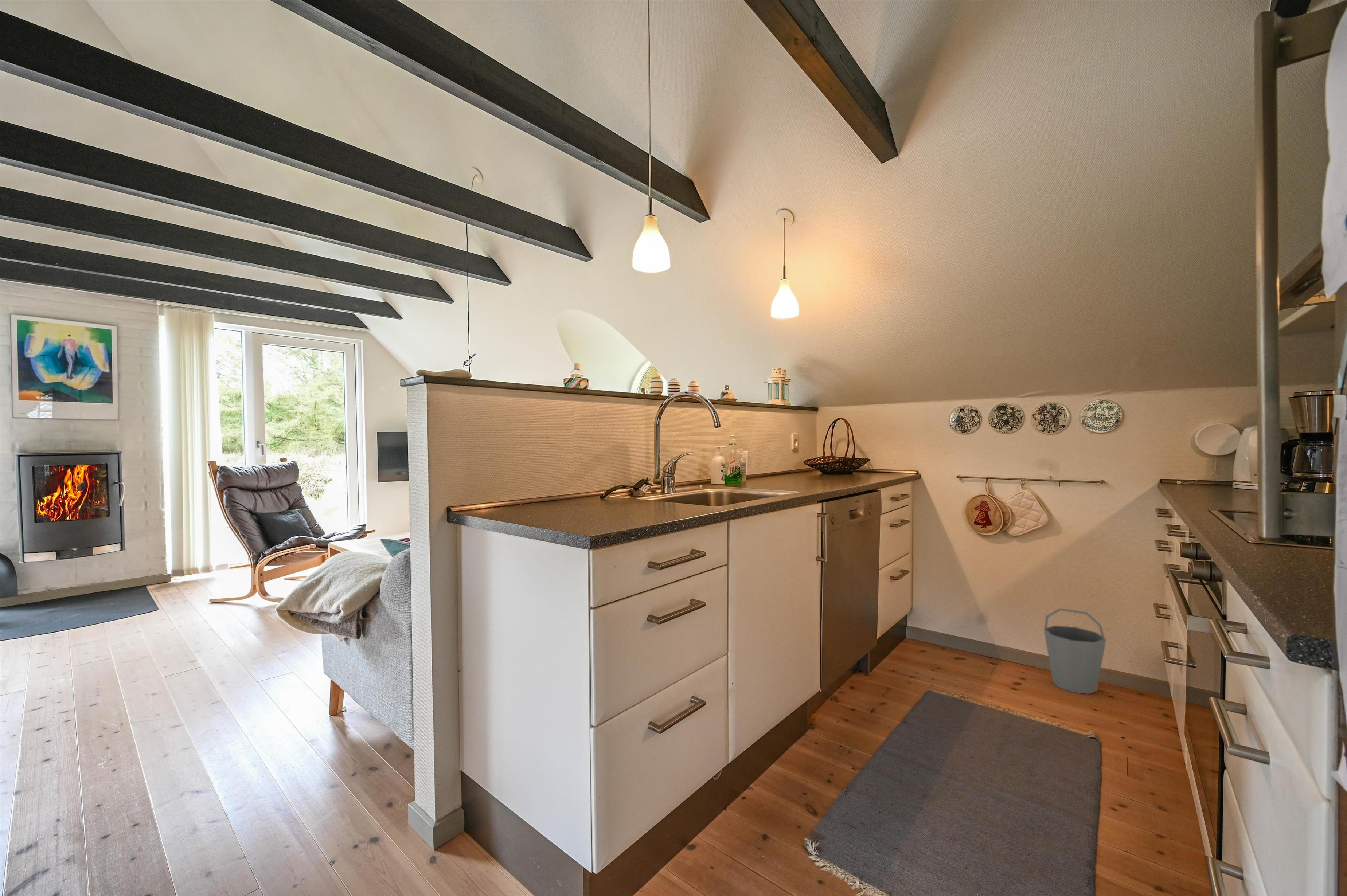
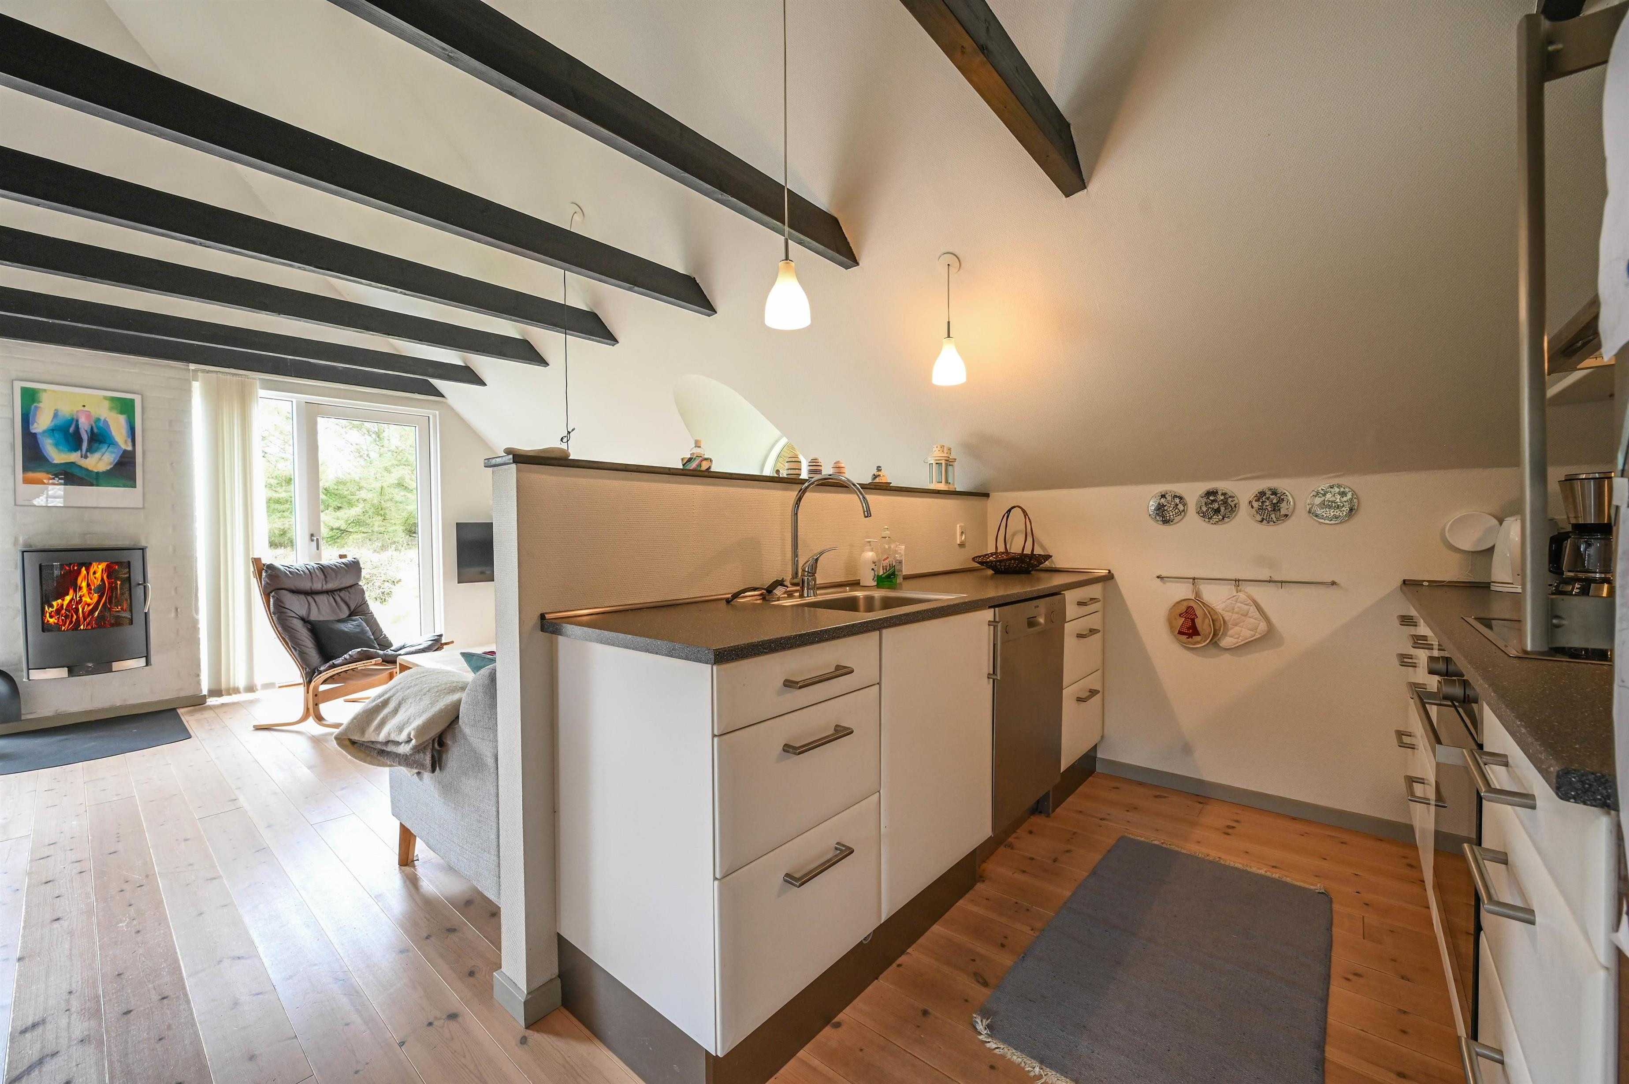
- bucket (1074, 648)
